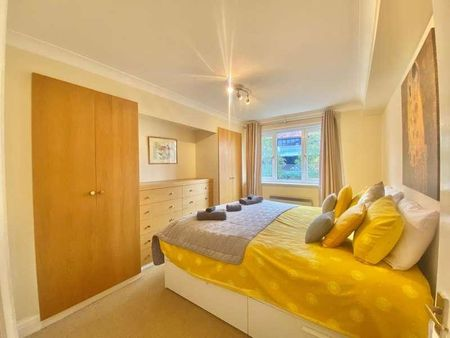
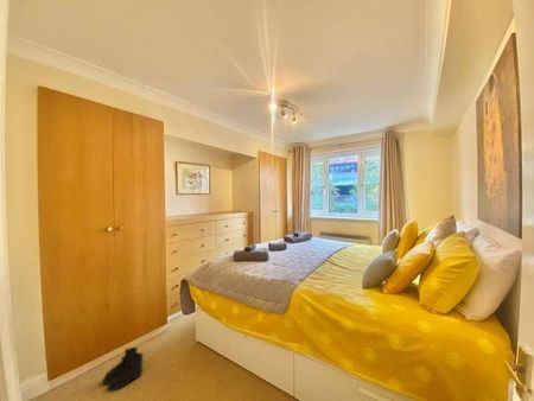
+ boots (123, 365)
